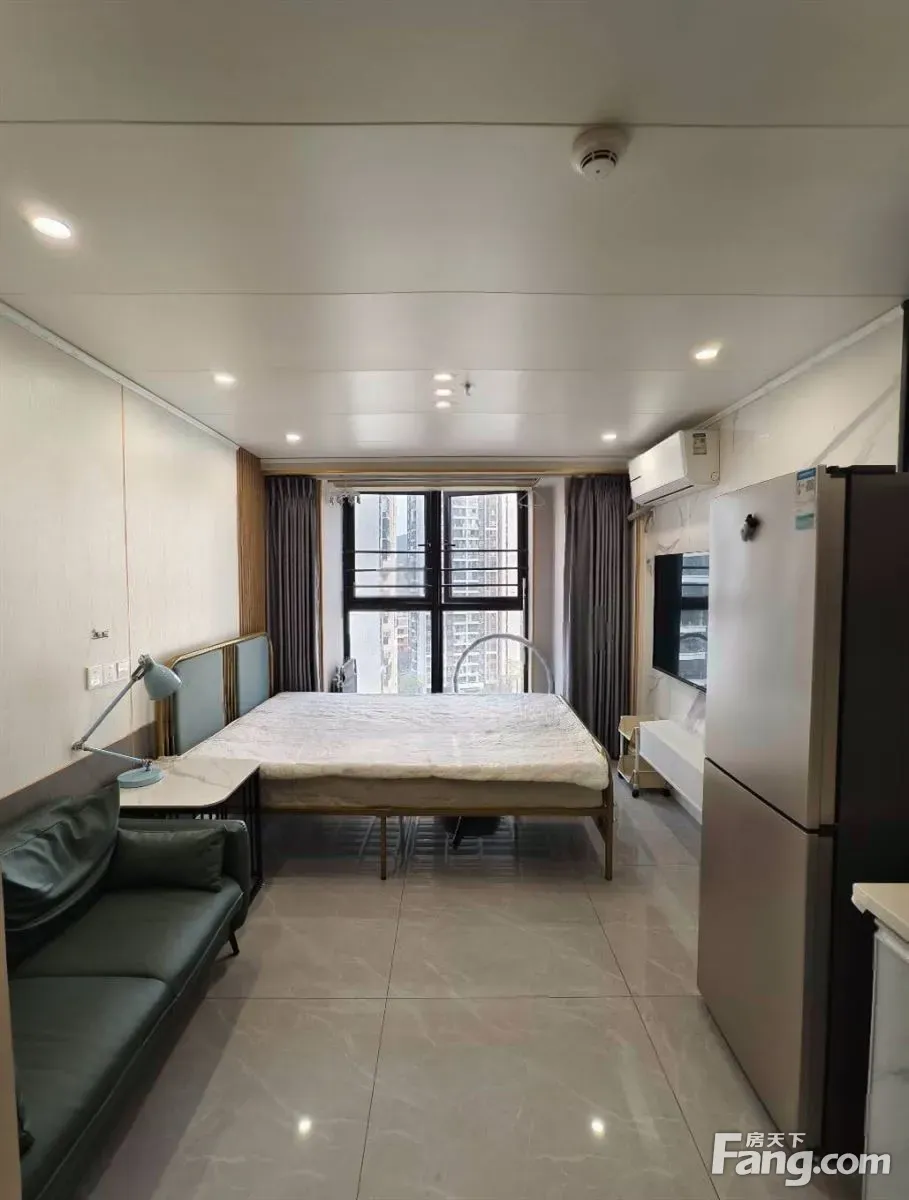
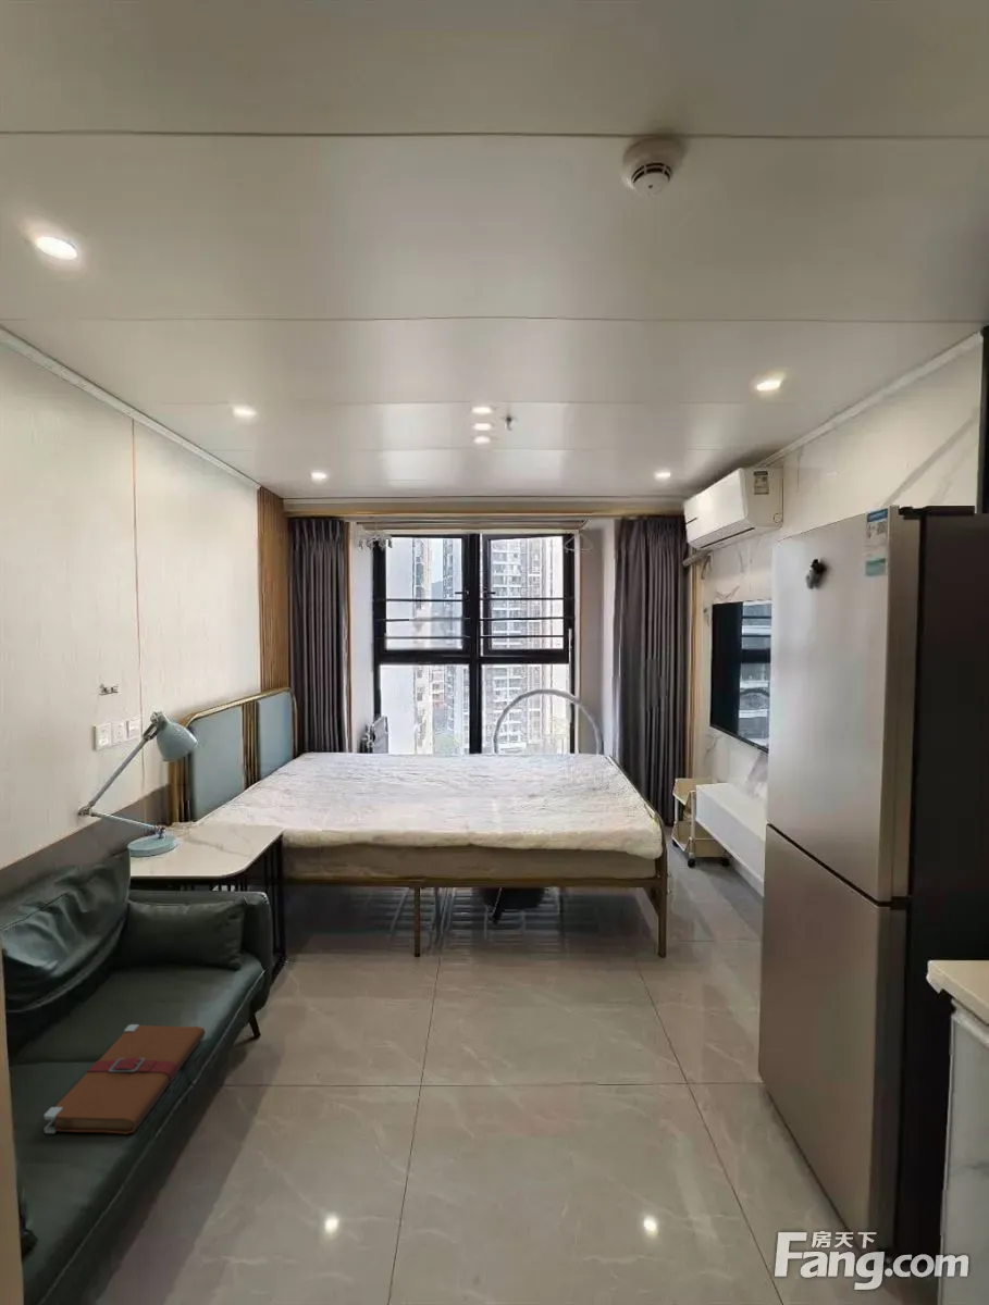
+ book (136, 1068)
